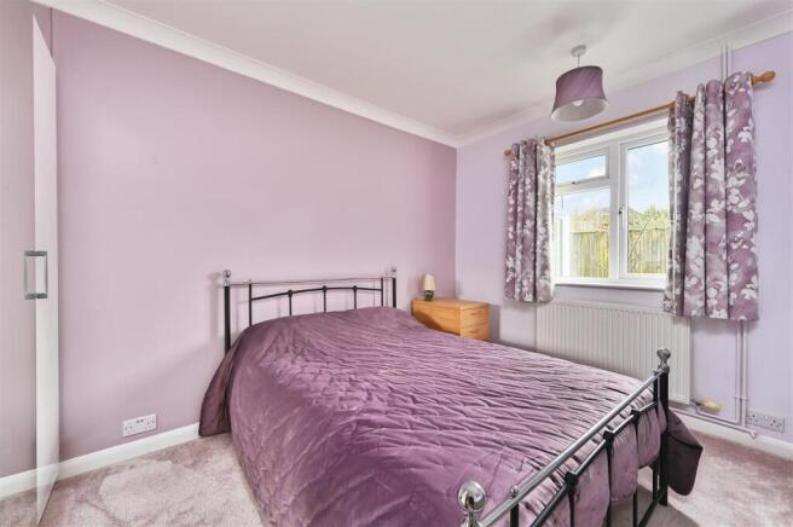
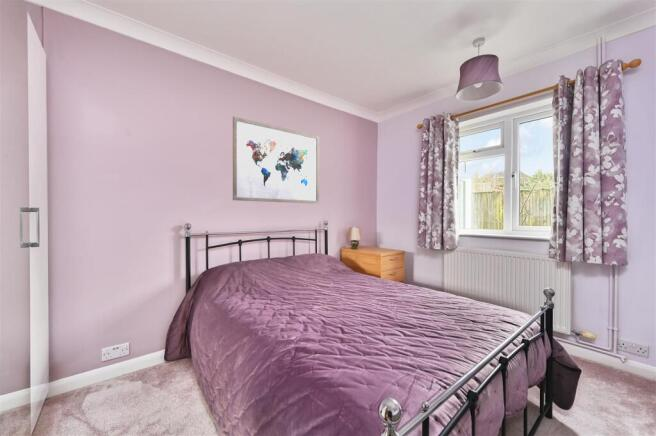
+ wall art (280, 164)
